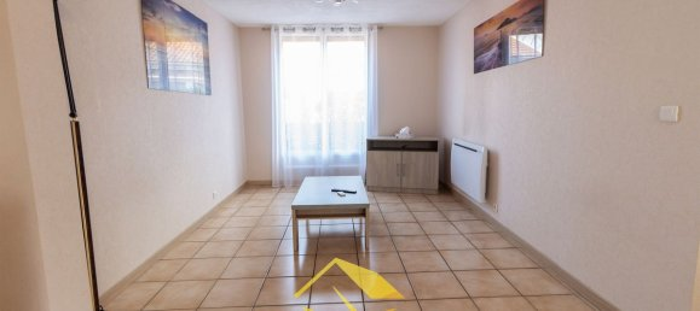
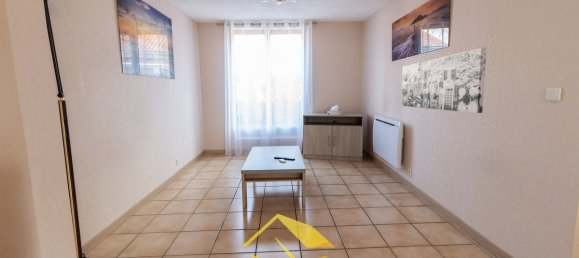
+ wall art (433, 84)
